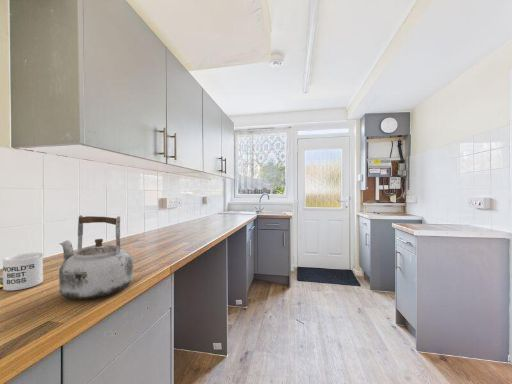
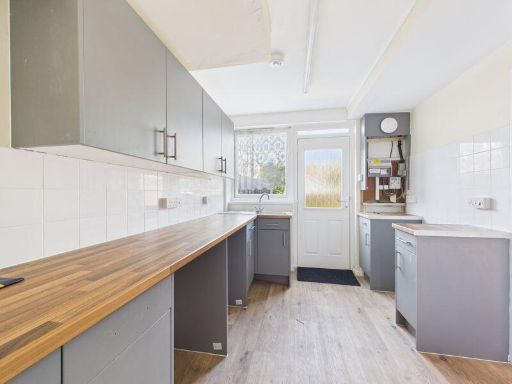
- mug (26, 269)
- kettle (92, 252)
